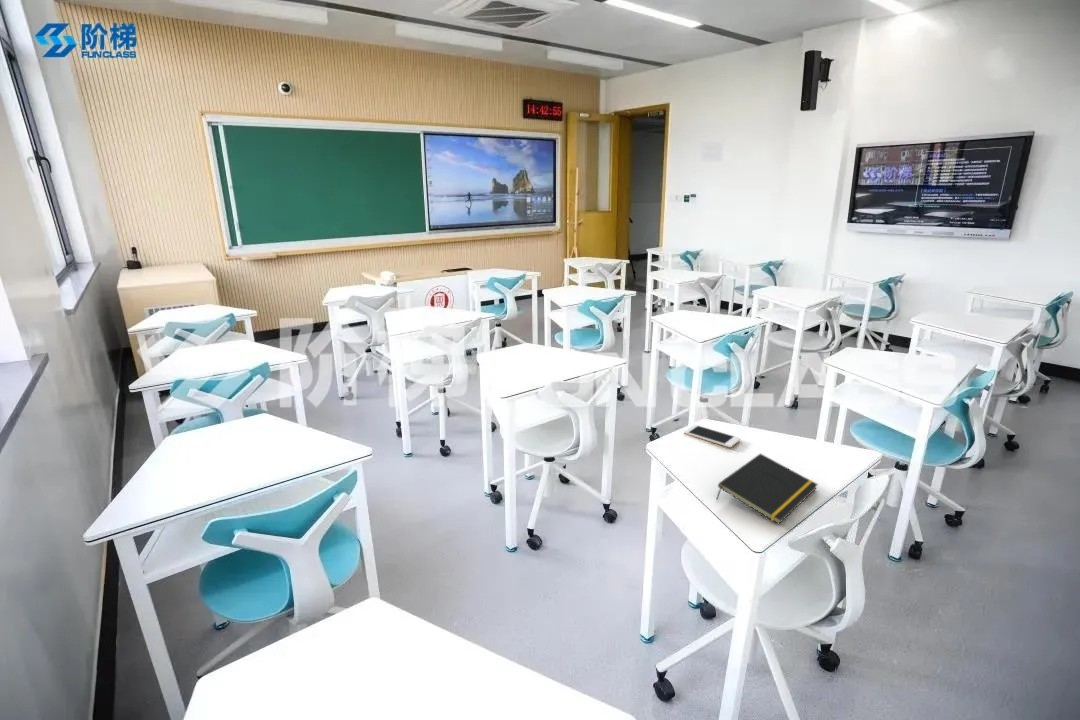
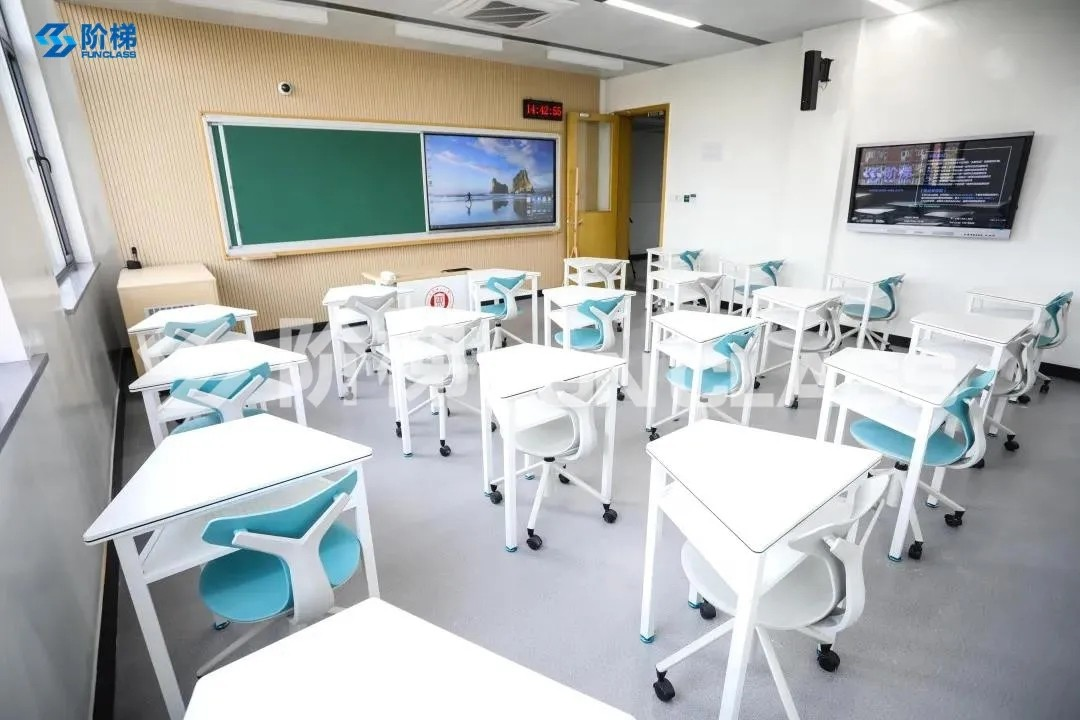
- cell phone (711, 435)
- notepad (768, 485)
